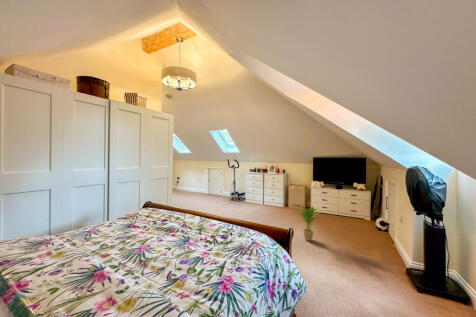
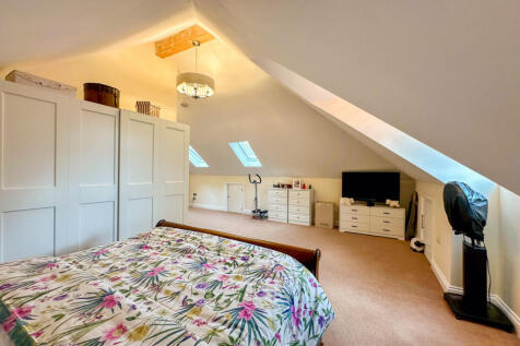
- potted plant (311, 221)
